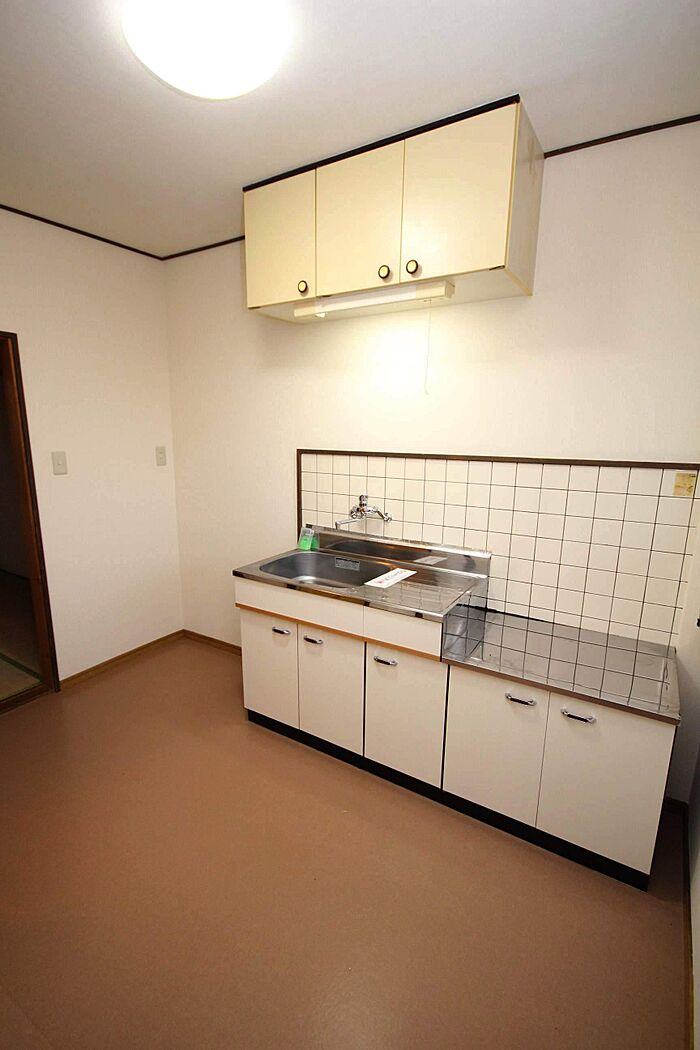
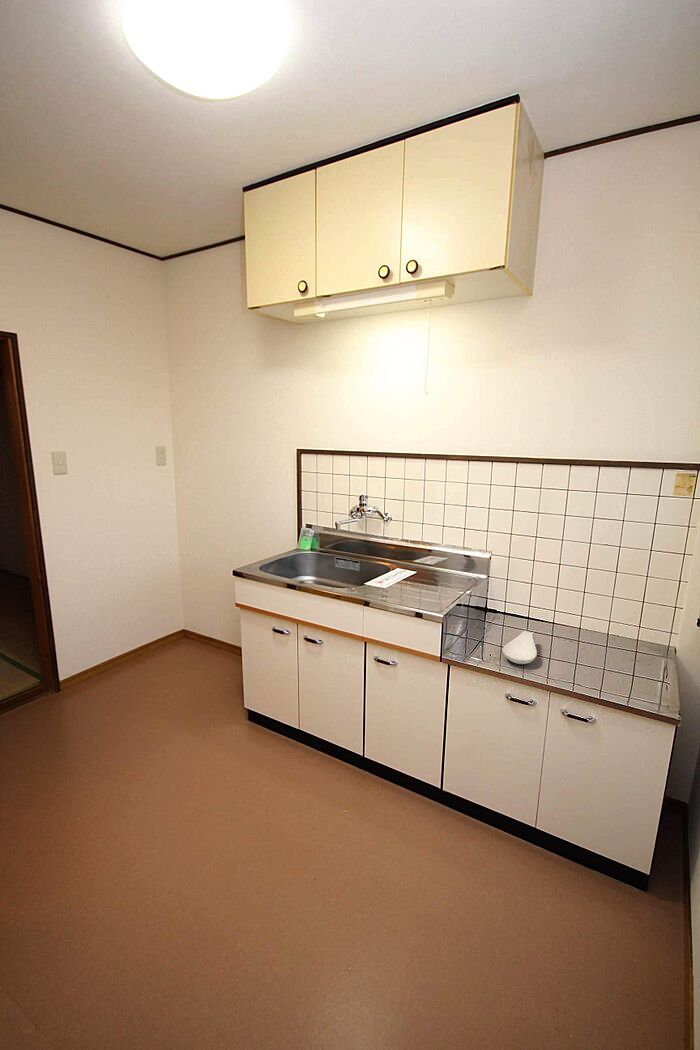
+ spoon rest (523, 645)
